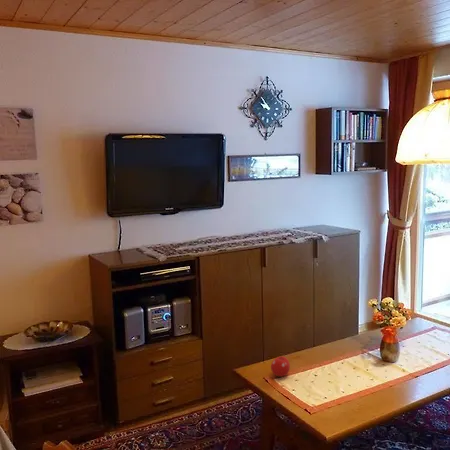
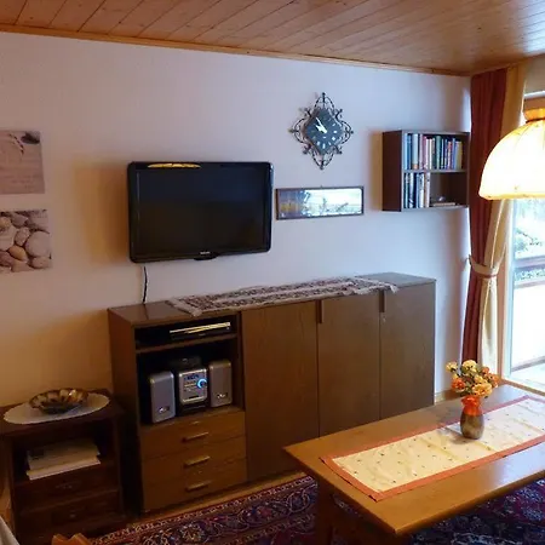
- fruit (280, 365)
